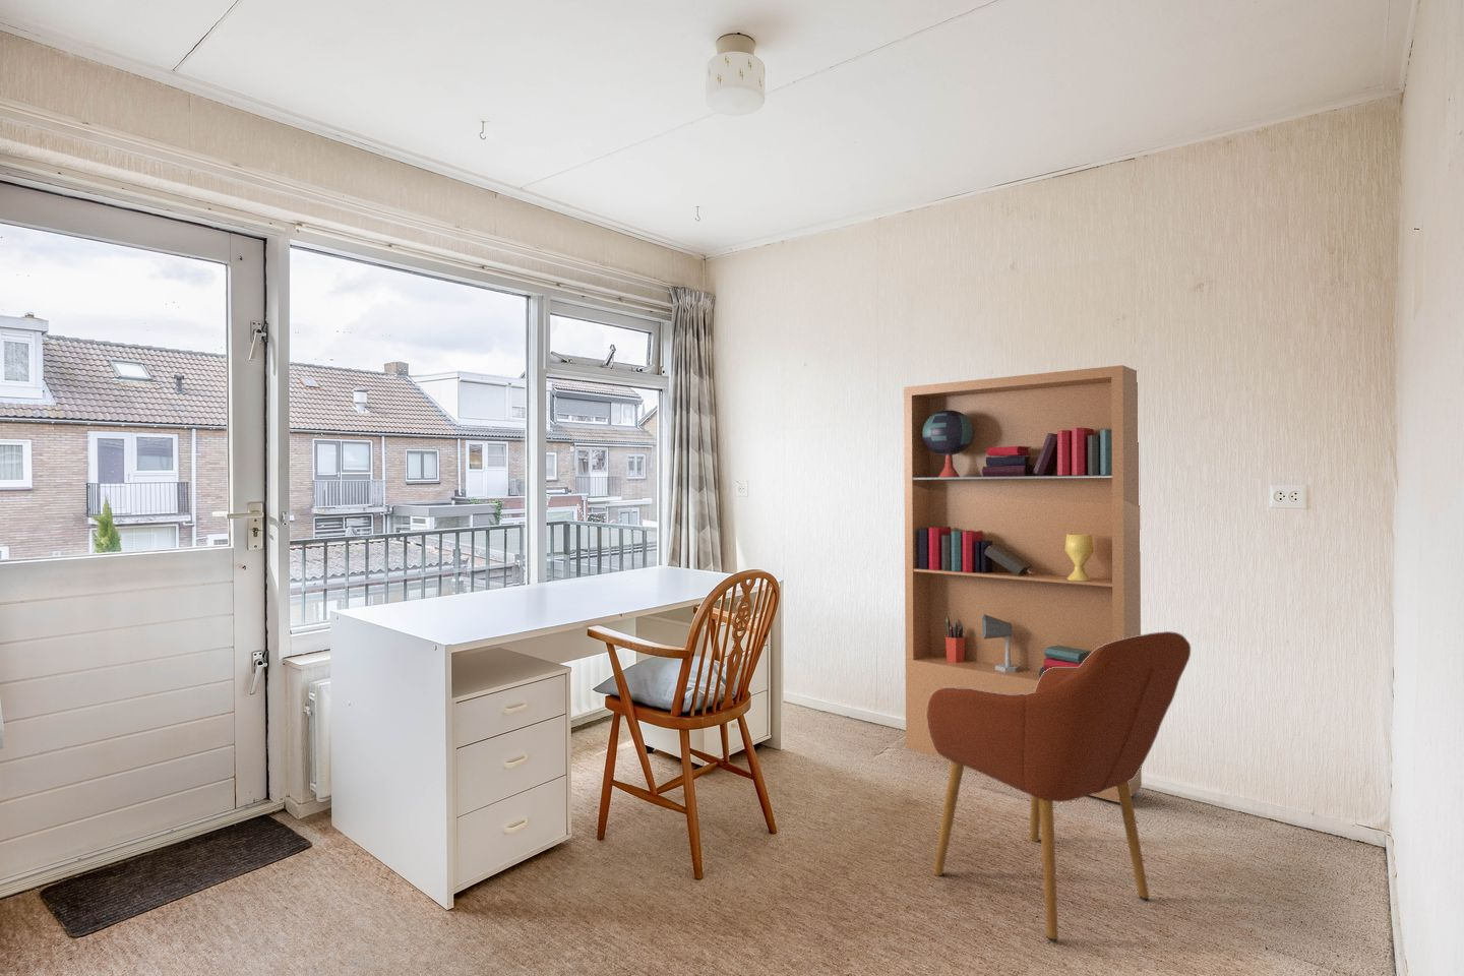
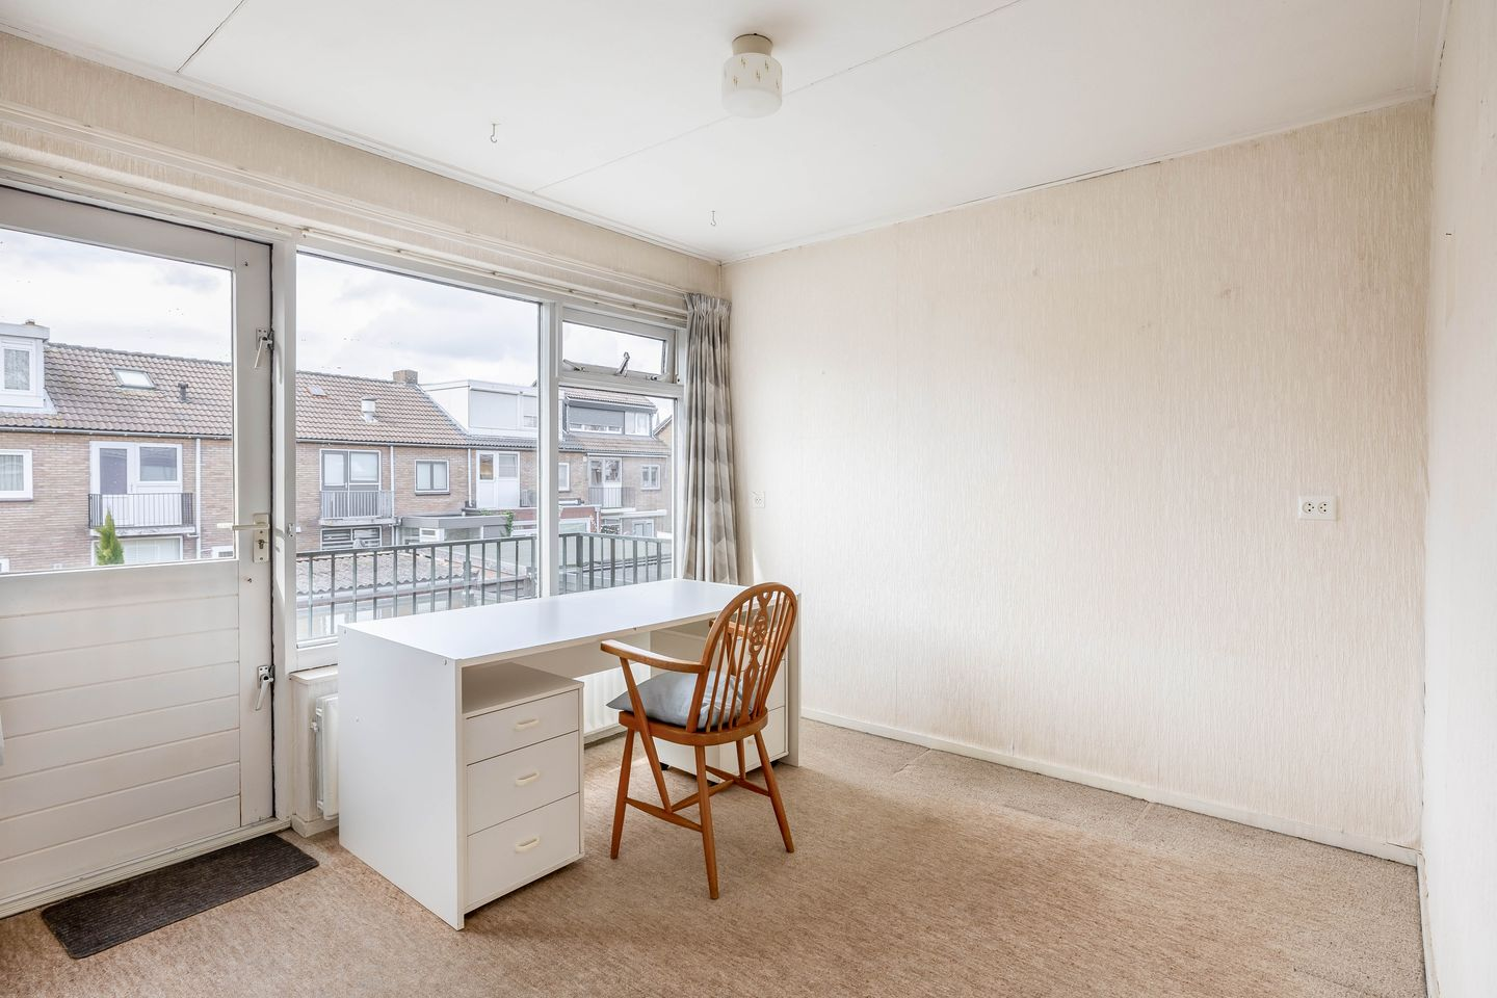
- bookcase (1013, 573)
- armchair (1057, 756)
